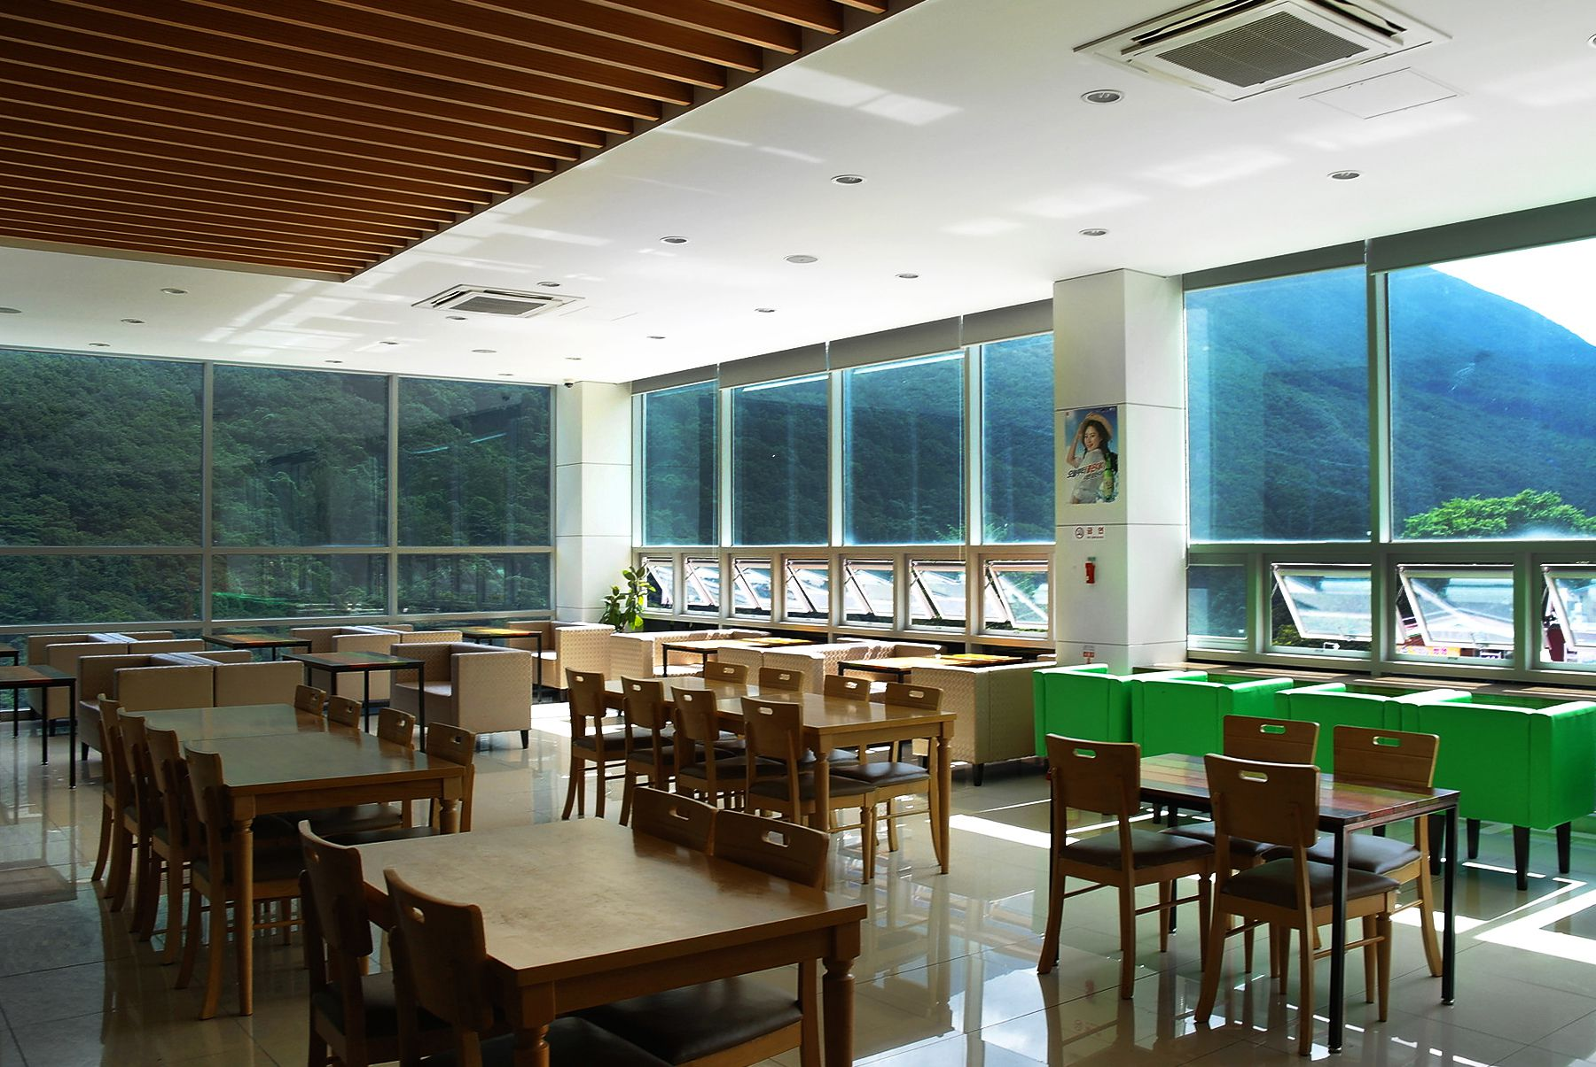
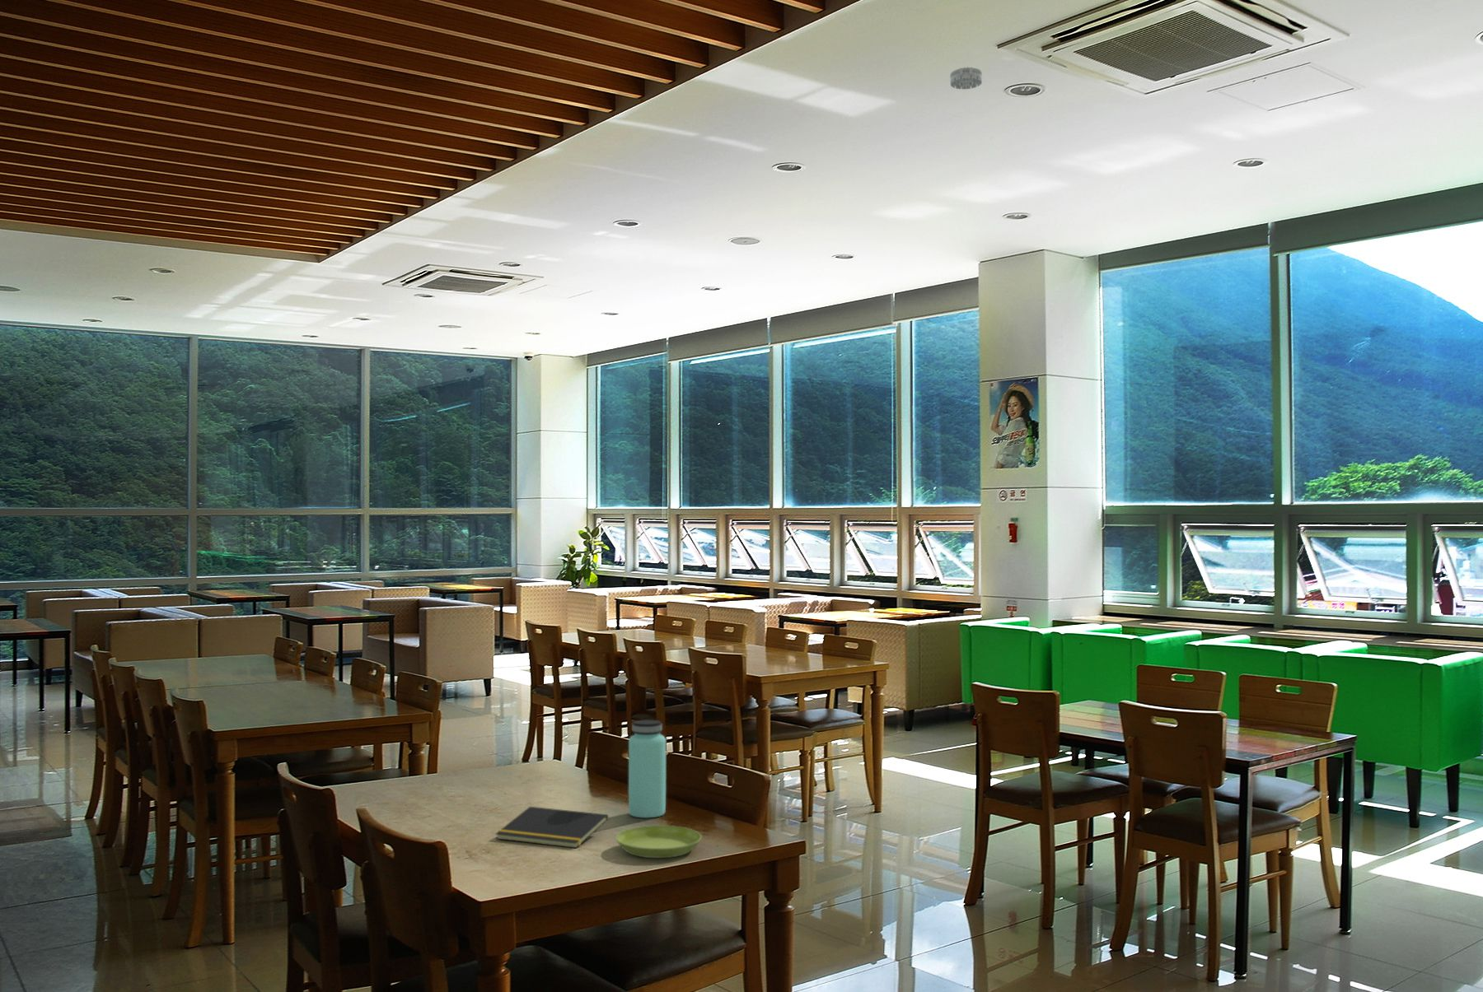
+ bottle (647, 767)
+ notepad (552, 826)
+ saucer (658, 843)
+ smoke detector (966, 78)
